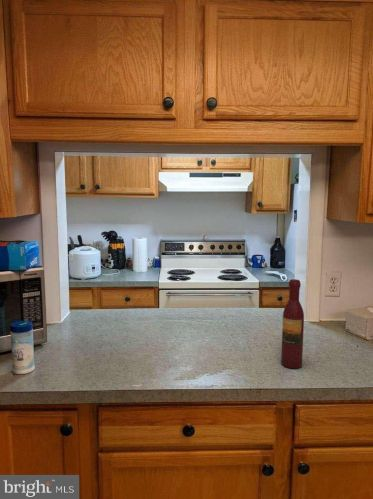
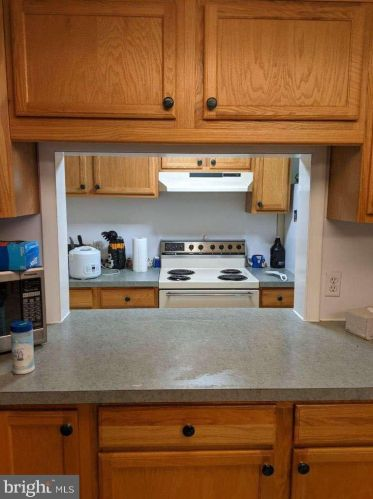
- wine bottle (293, 322)
